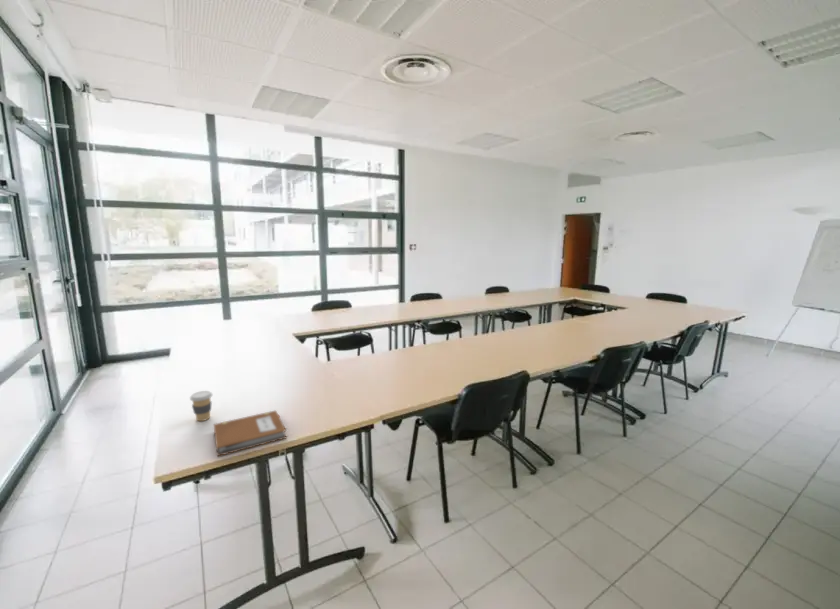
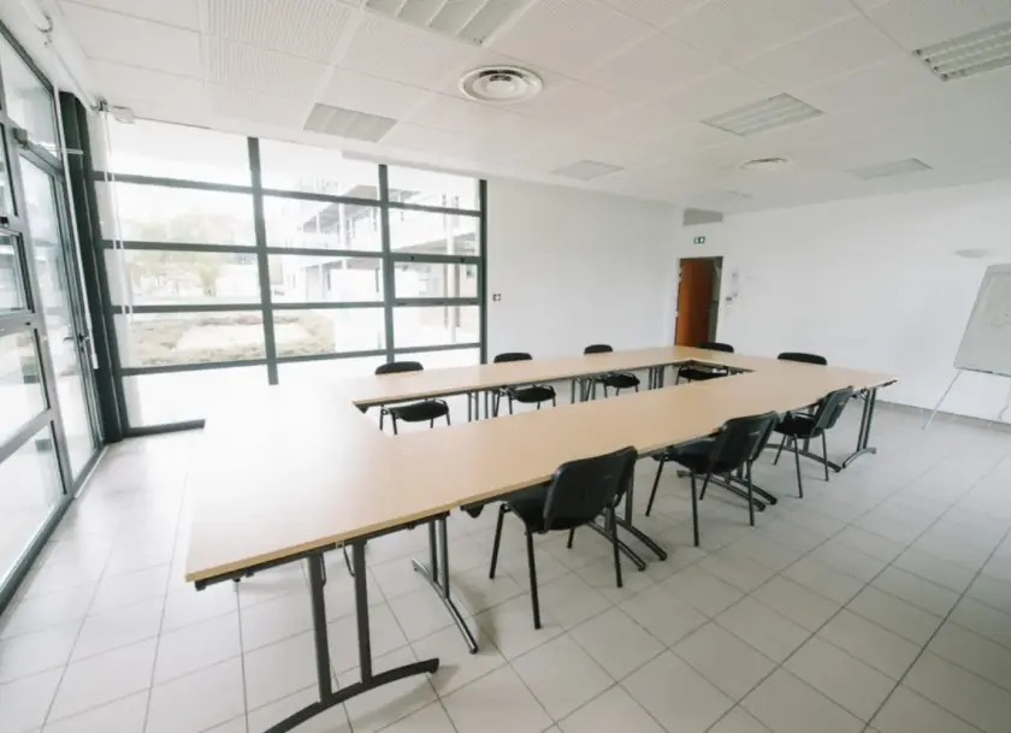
- coffee cup (202, 406)
- notebook (251, 430)
